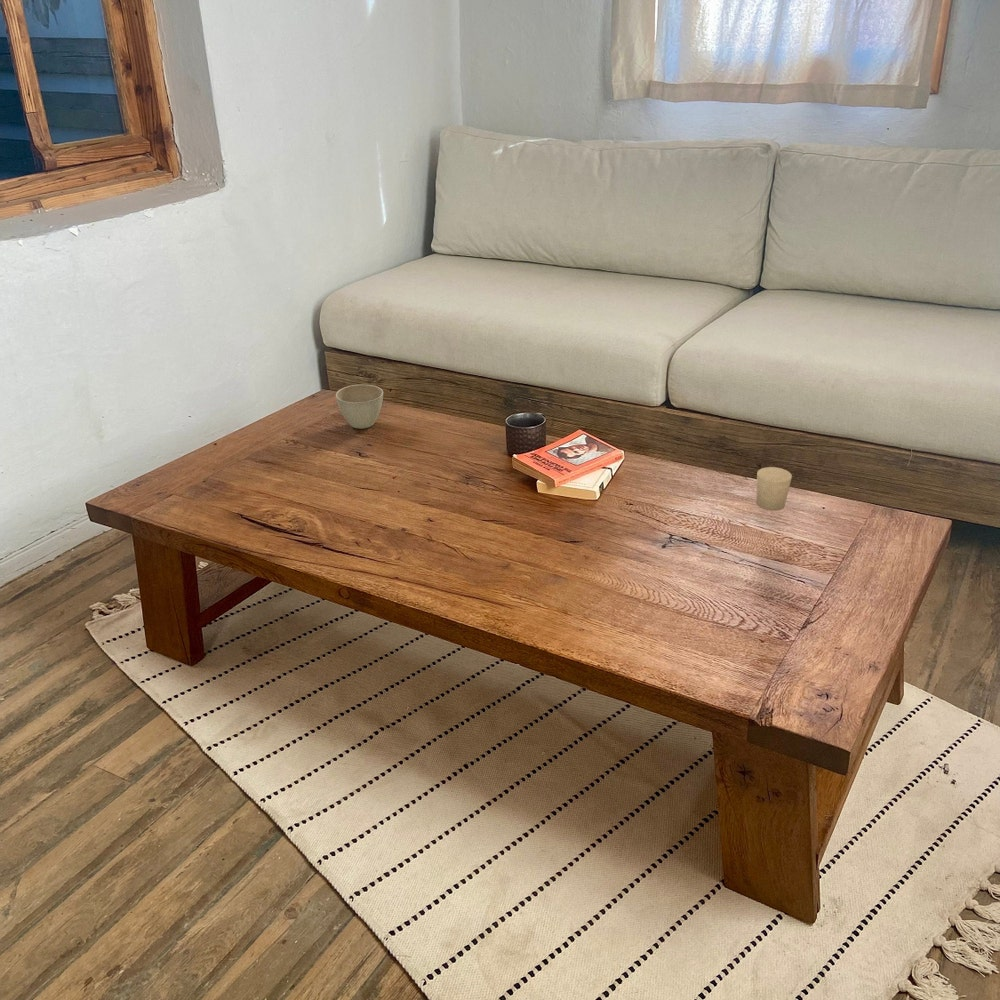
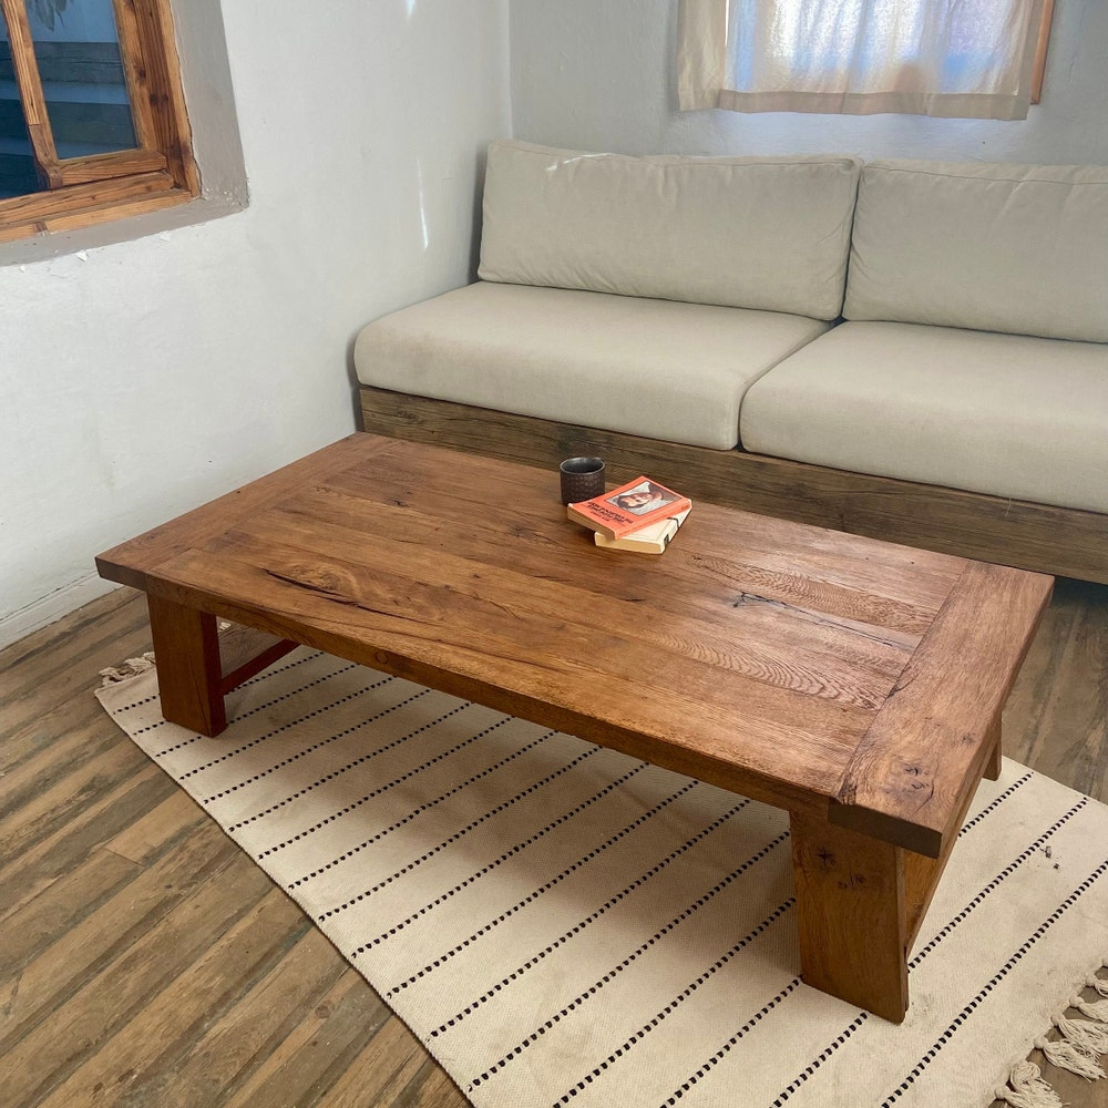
- flower pot (360, 408)
- candle (770, 501)
